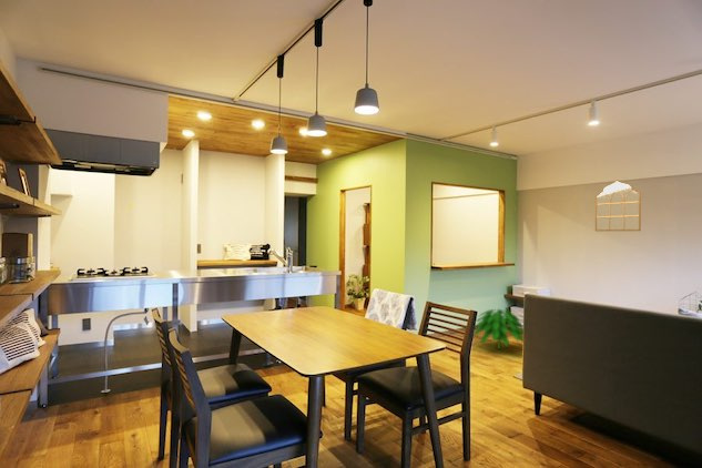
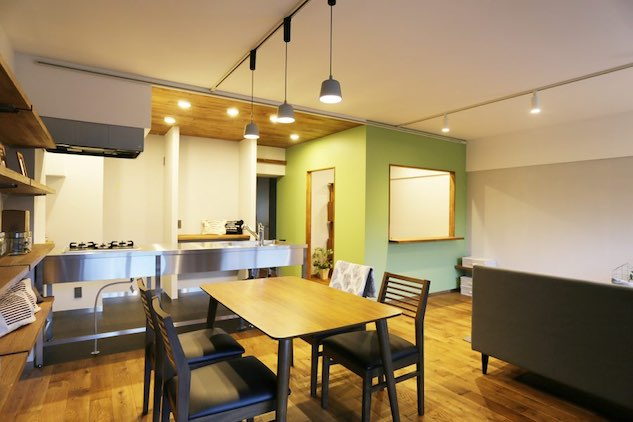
- indoor plant (498, 326)
- mirror (617, 205)
